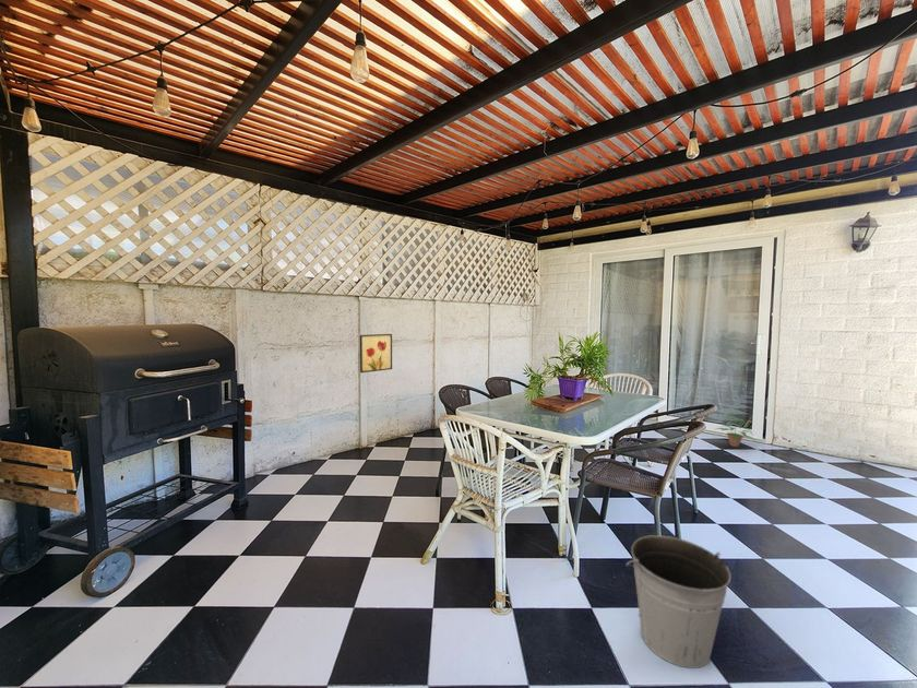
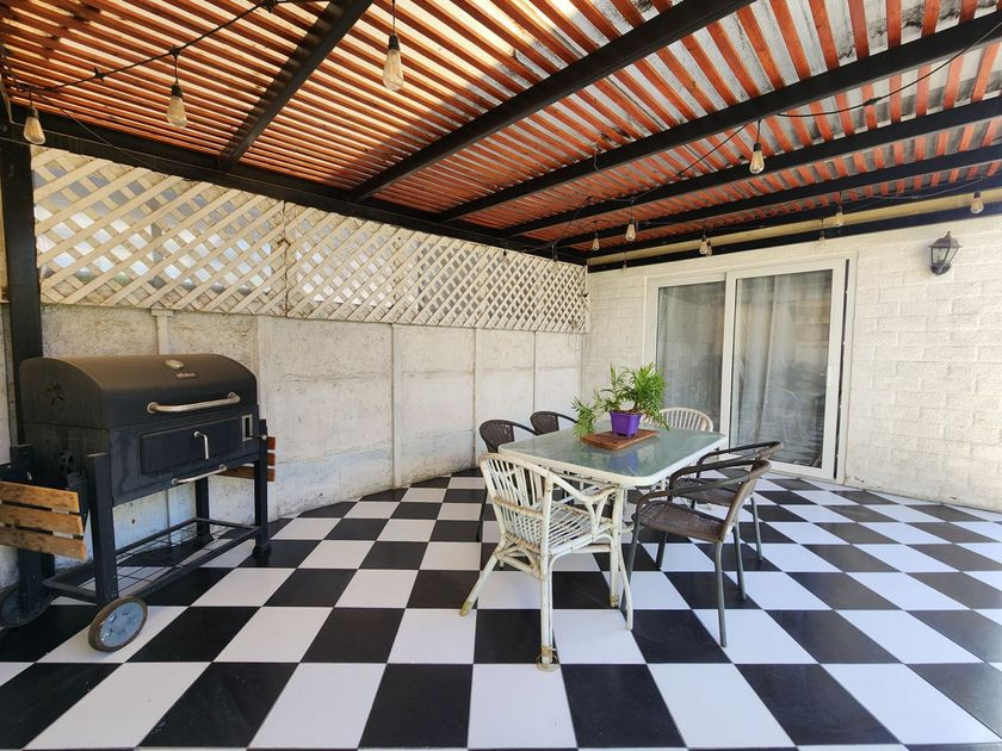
- wall art (376, 352)
- bucket (674, 597)
- potted plant (735, 428)
